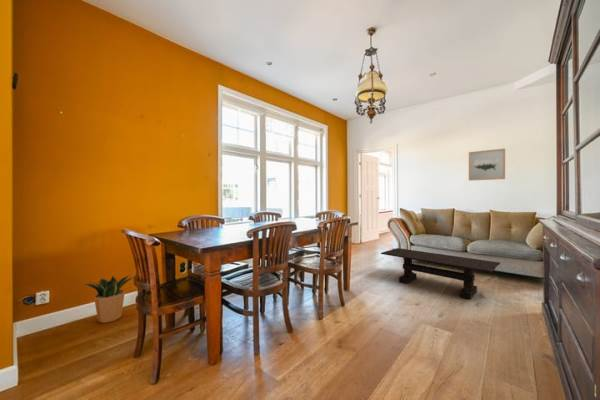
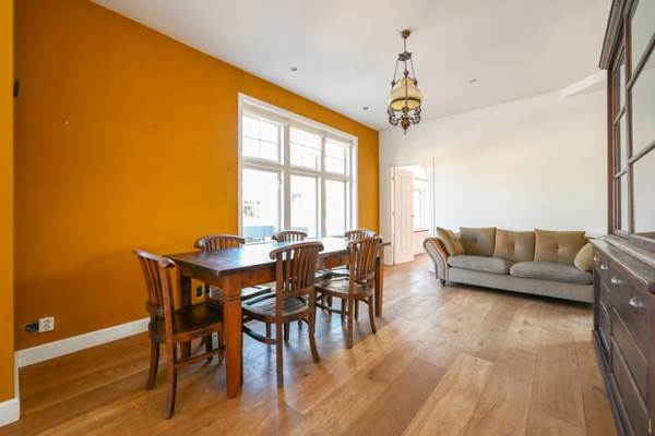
- coffee table (435, 271)
- potted plant (111, 297)
- wall art (486, 165)
